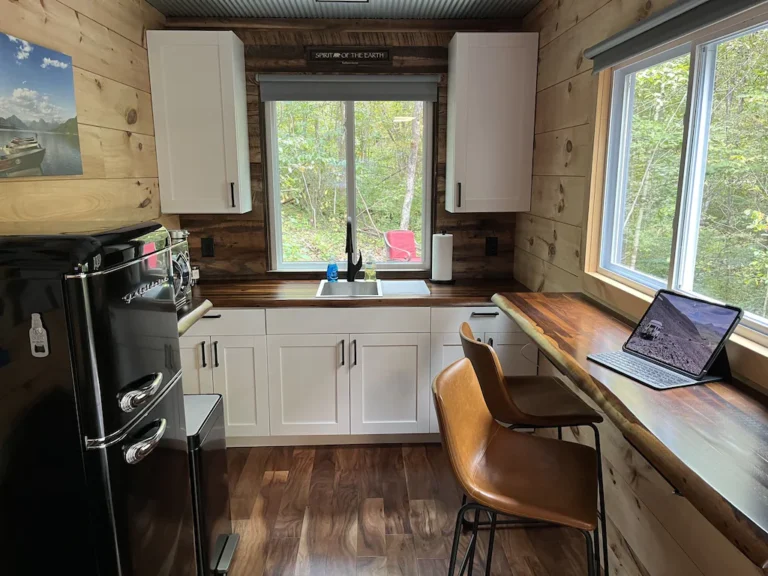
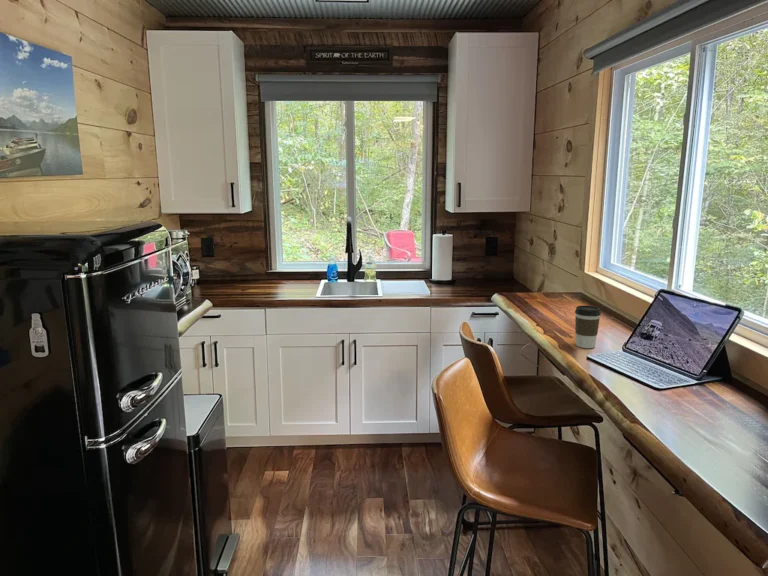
+ coffee cup (586, 326)
